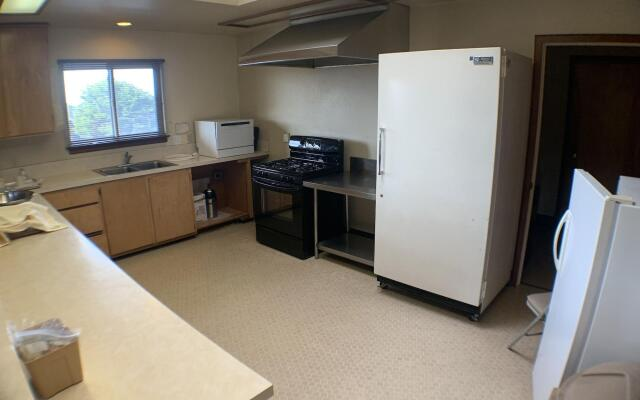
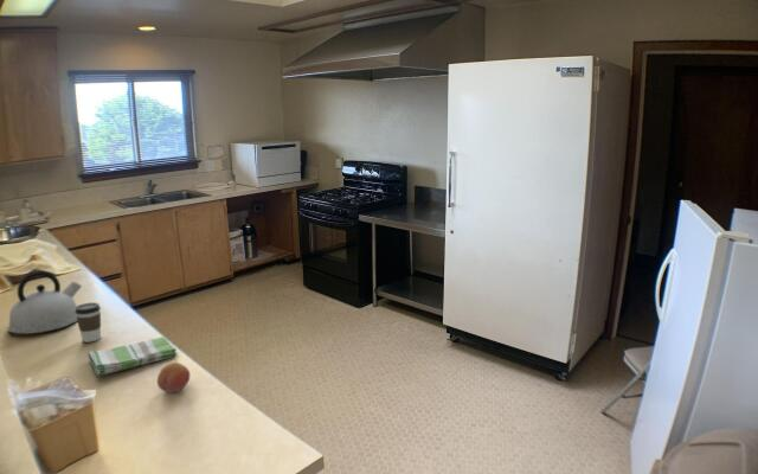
+ fruit (173, 377)
+ kettle (45, 296)
+ dish towel (131, 352)
+ coffee cup (89, 322)
